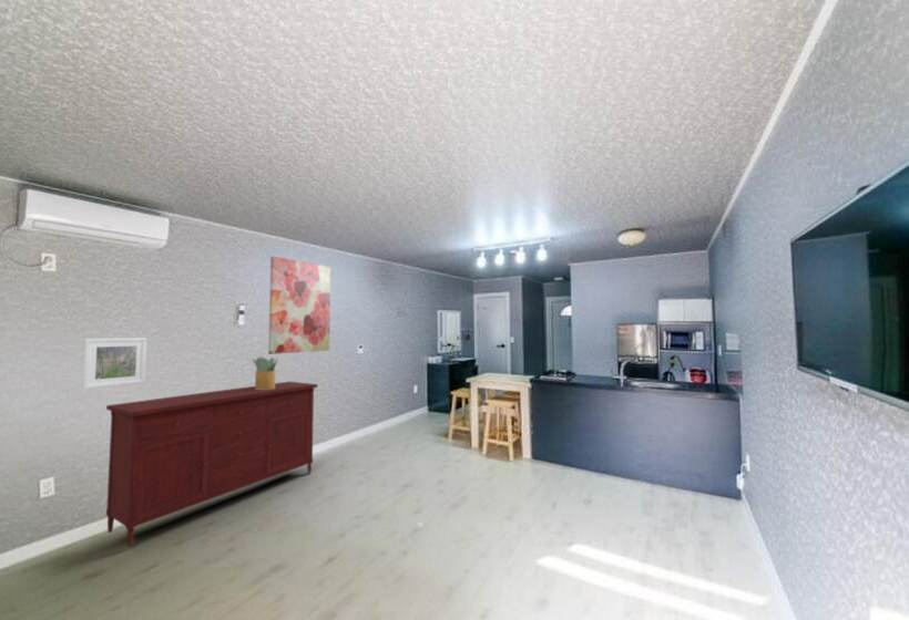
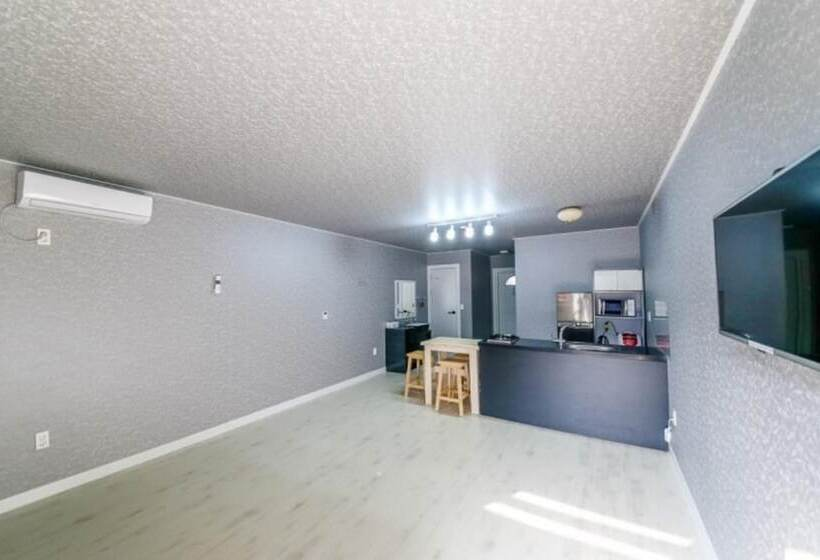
- wall art (302, 307)
- sideboard (227, 445)
- potted plant (265, 372)
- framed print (116, 361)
